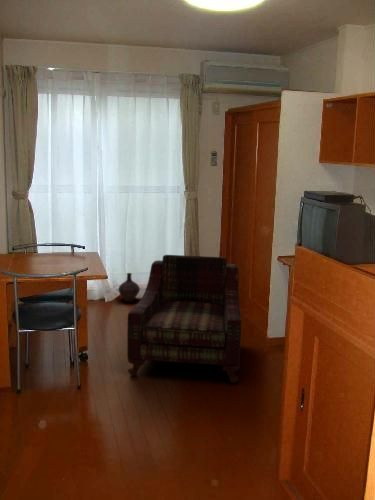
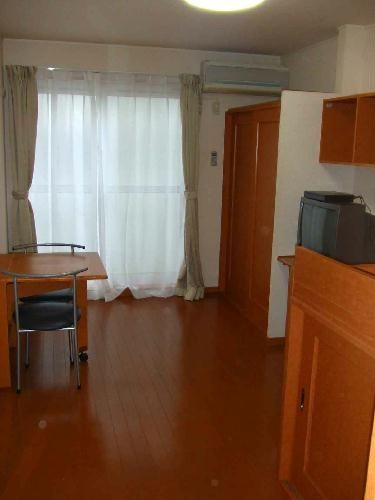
- armchair (189, 311)
- ceramic jug (129, 286)
